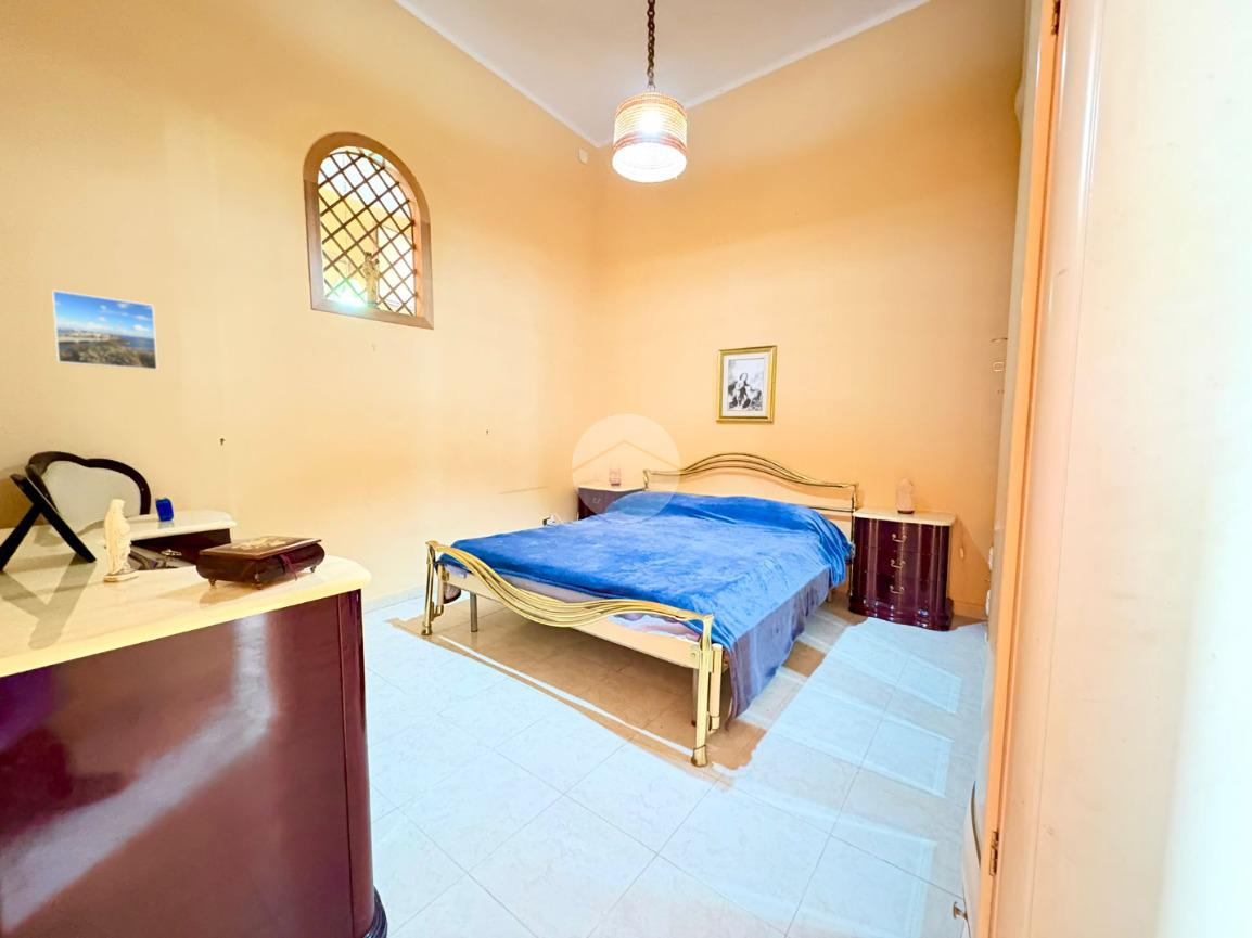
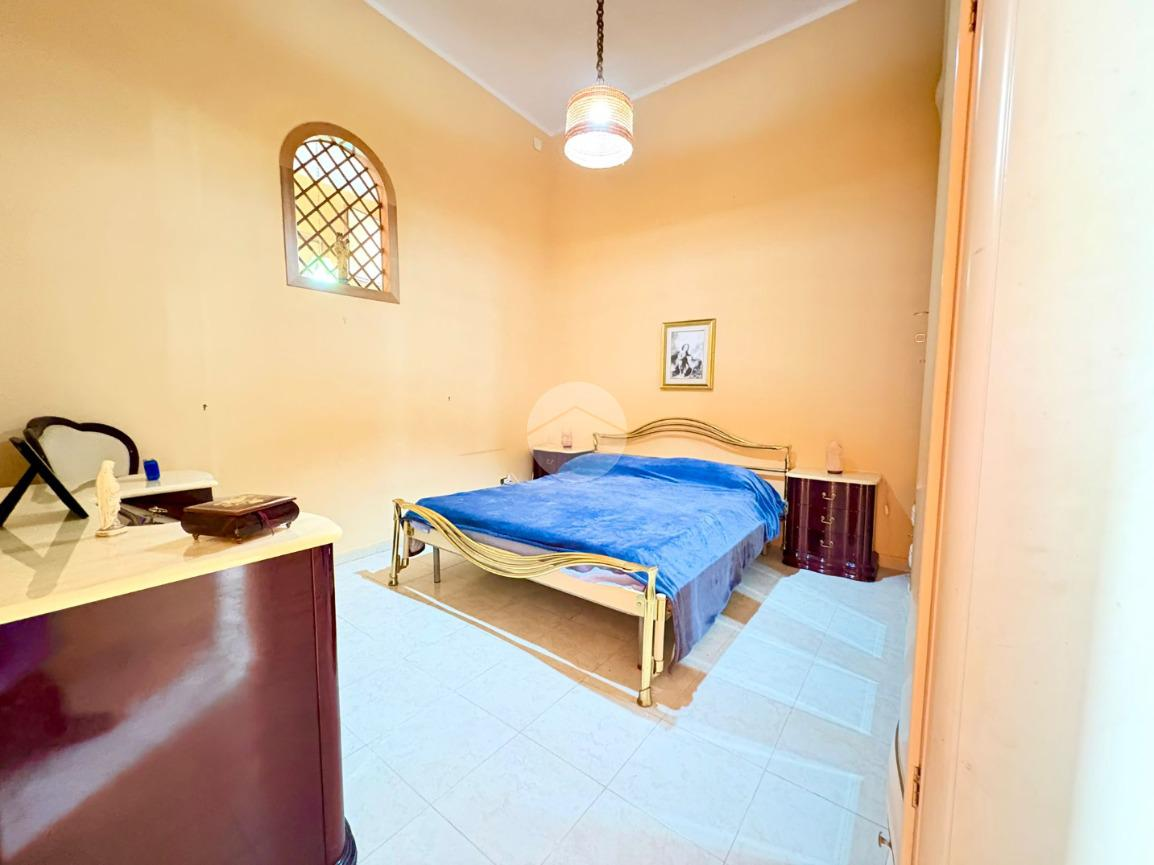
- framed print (107, 332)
